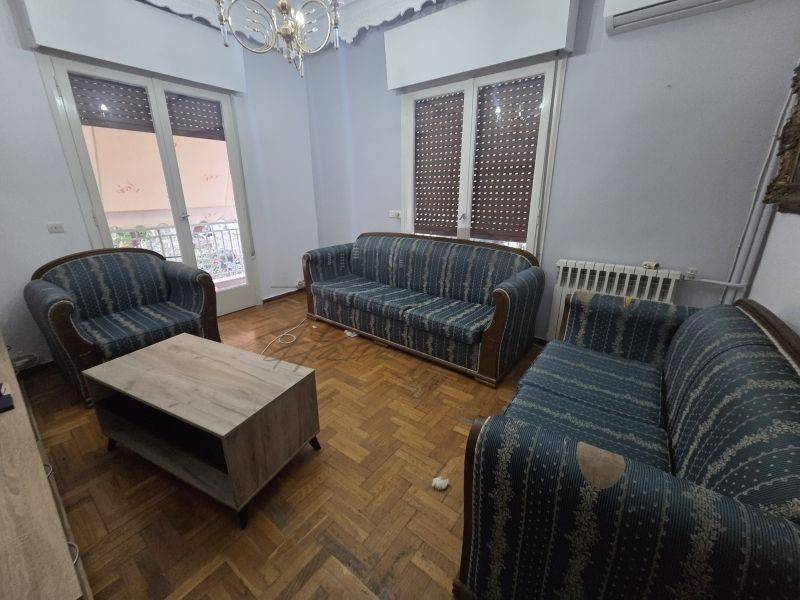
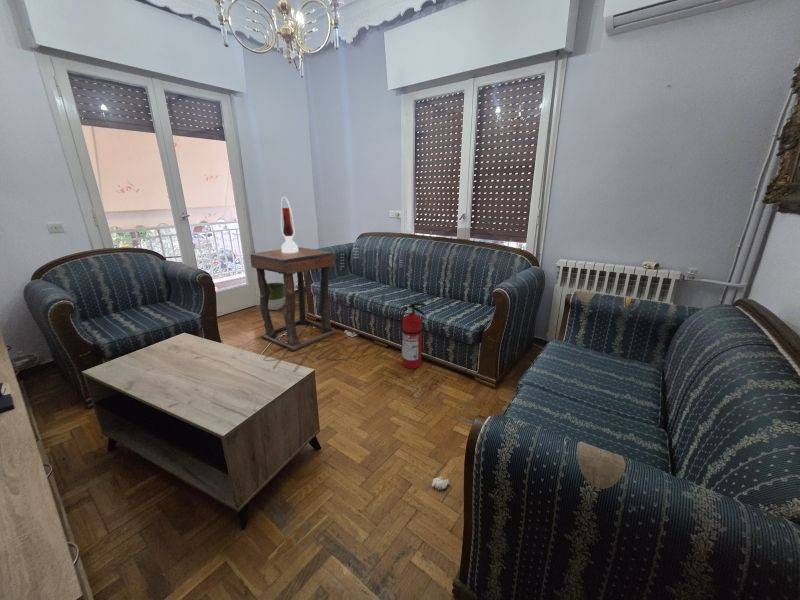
+ fire extinguisher (411, 333)
+ side table (294, 295)
+ planter (273, 297)
+ table lamp (287, 224)
